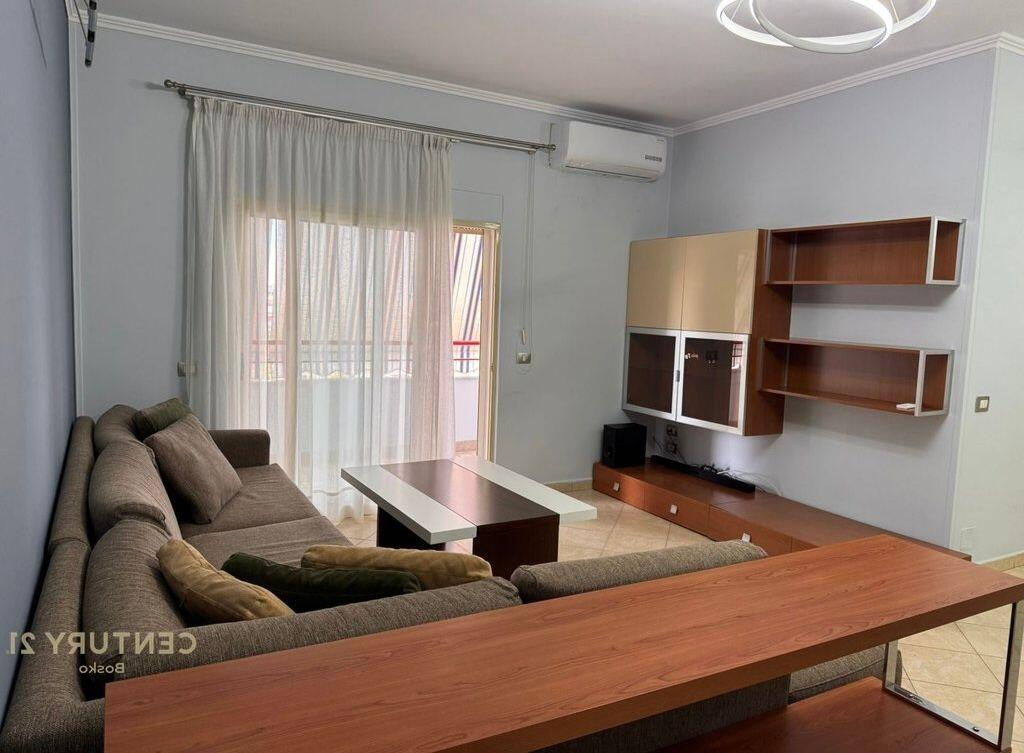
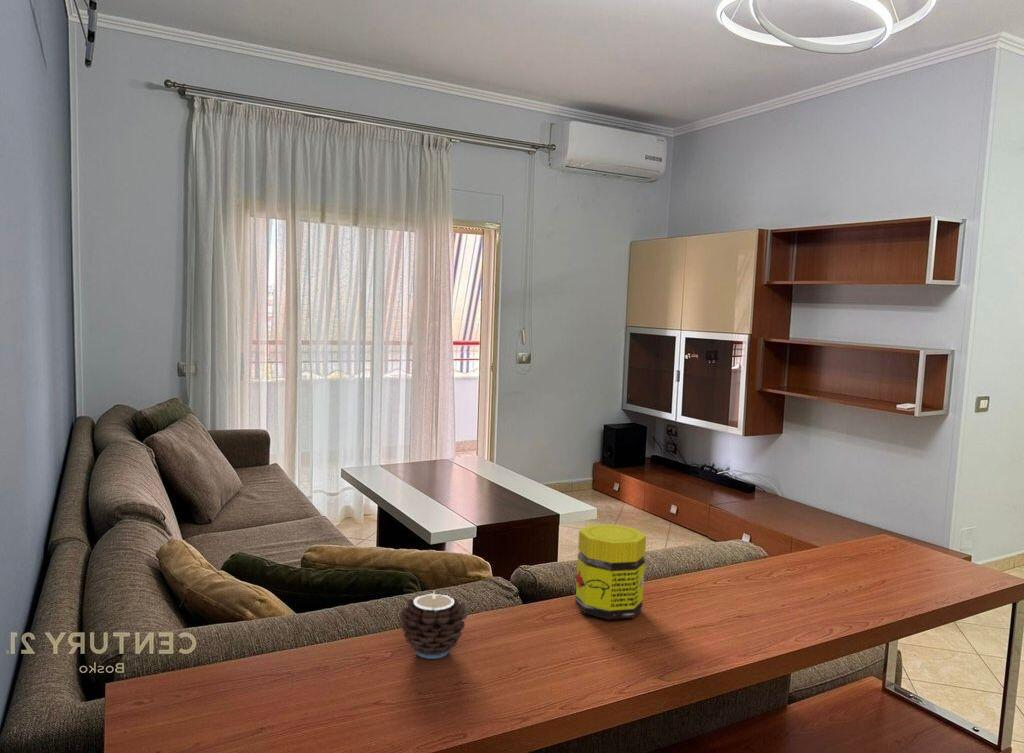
+ jar (610, 571)
+ candle (433, 620)
